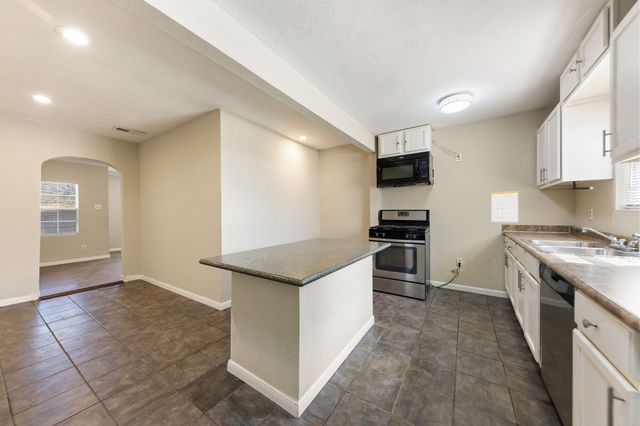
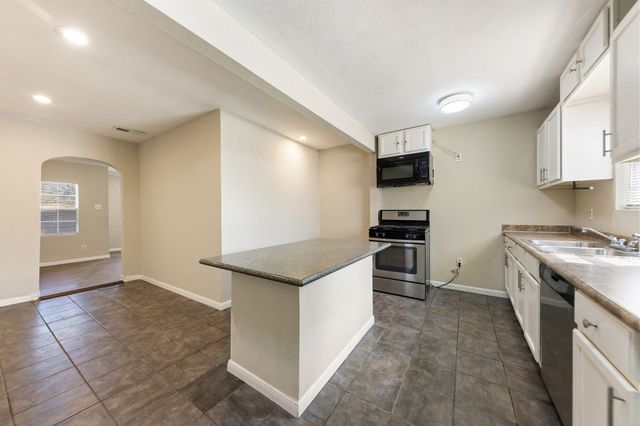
- calendar (504, 203)
